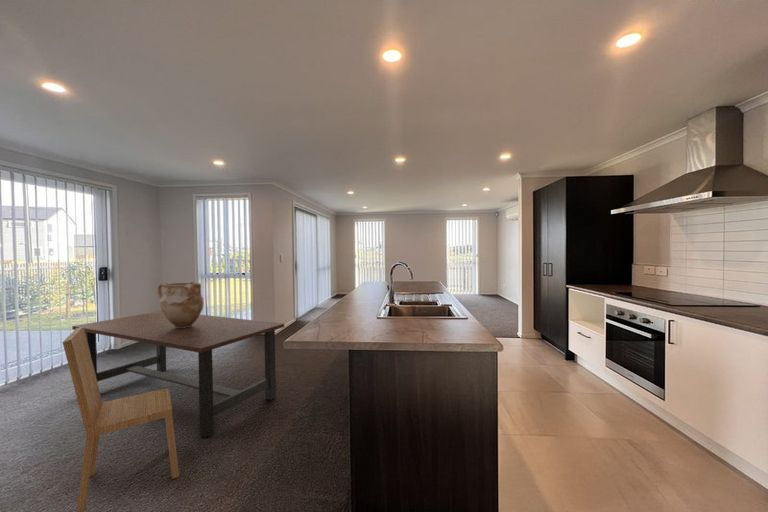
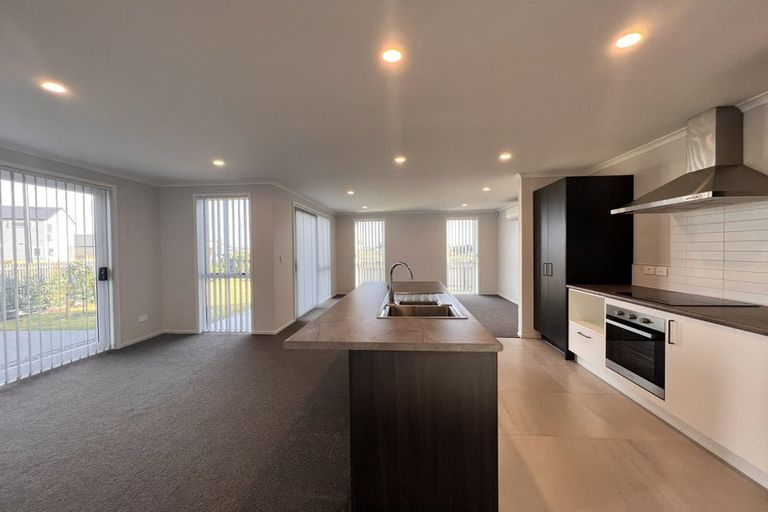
- dining chair (127, 401)
- dining table (182, 349)
- vase (180, 304)
